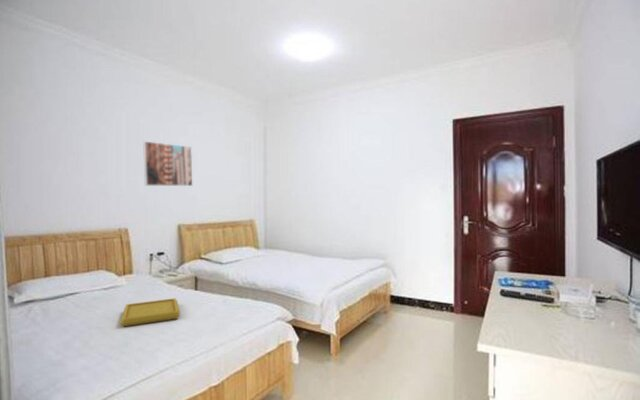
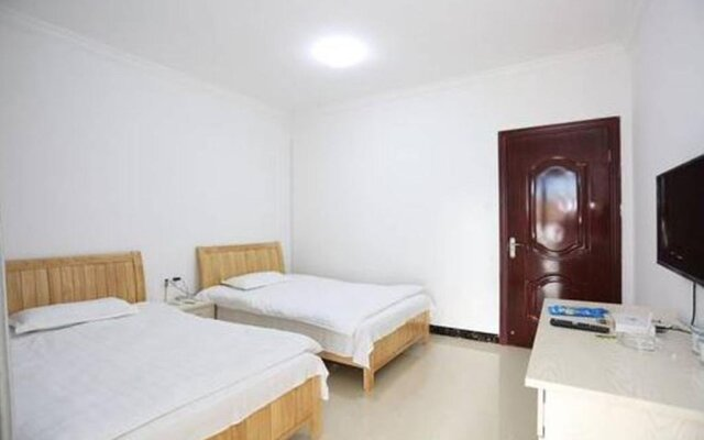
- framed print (169, 165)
- serving tray (151, 311)
